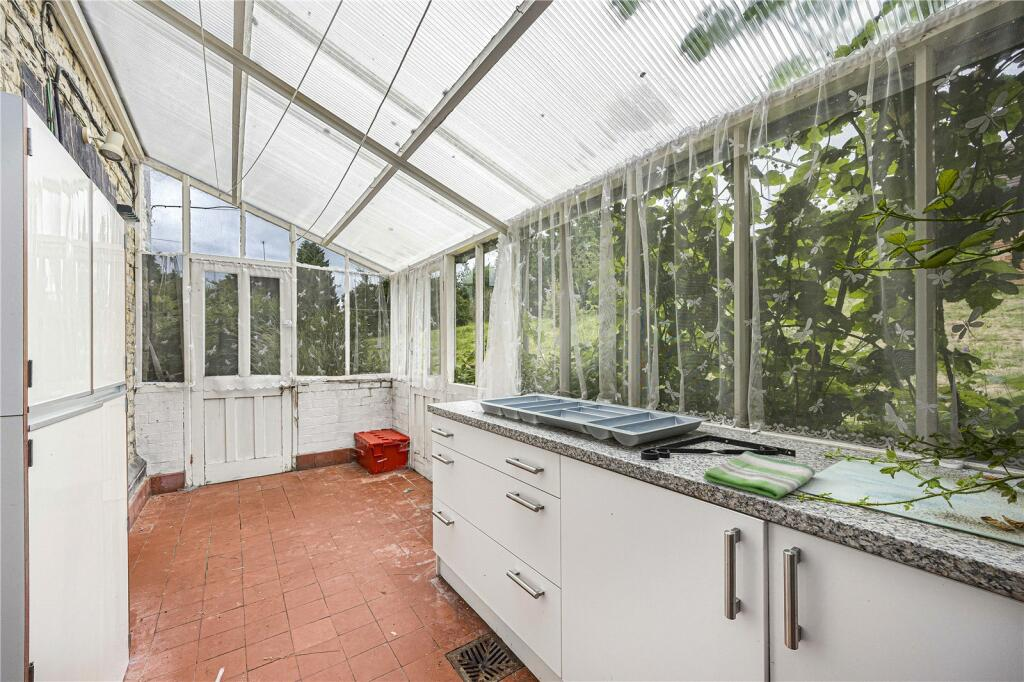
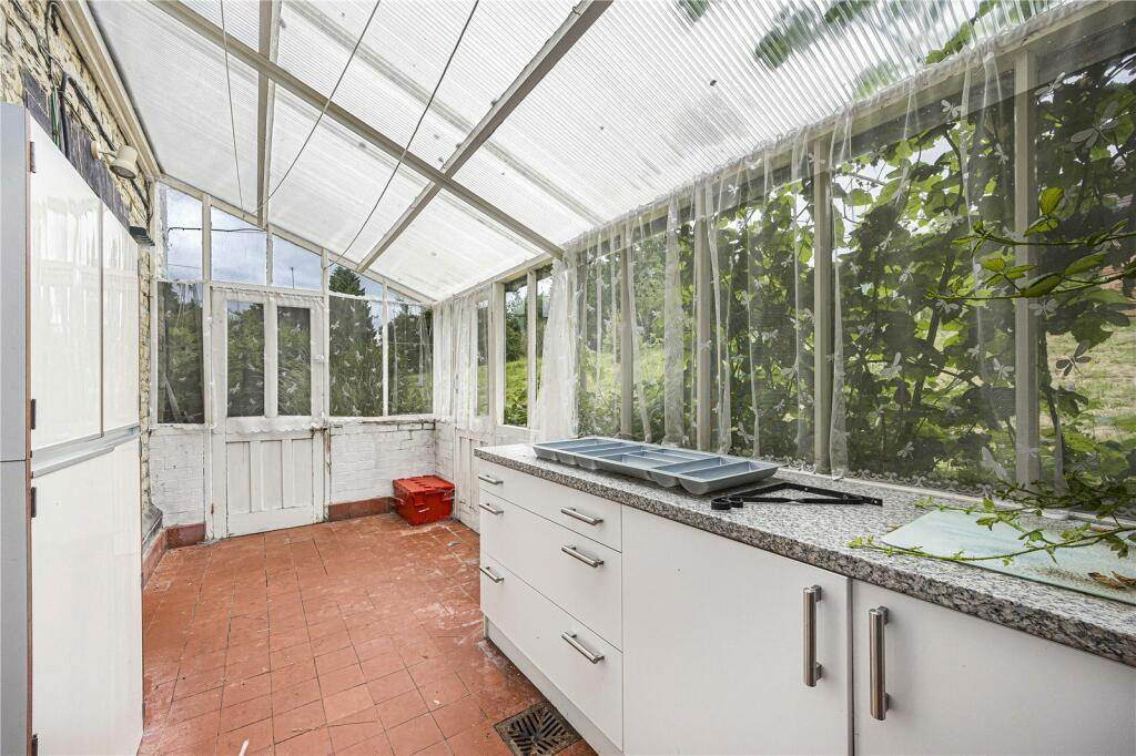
- dish towel (759, 471)
